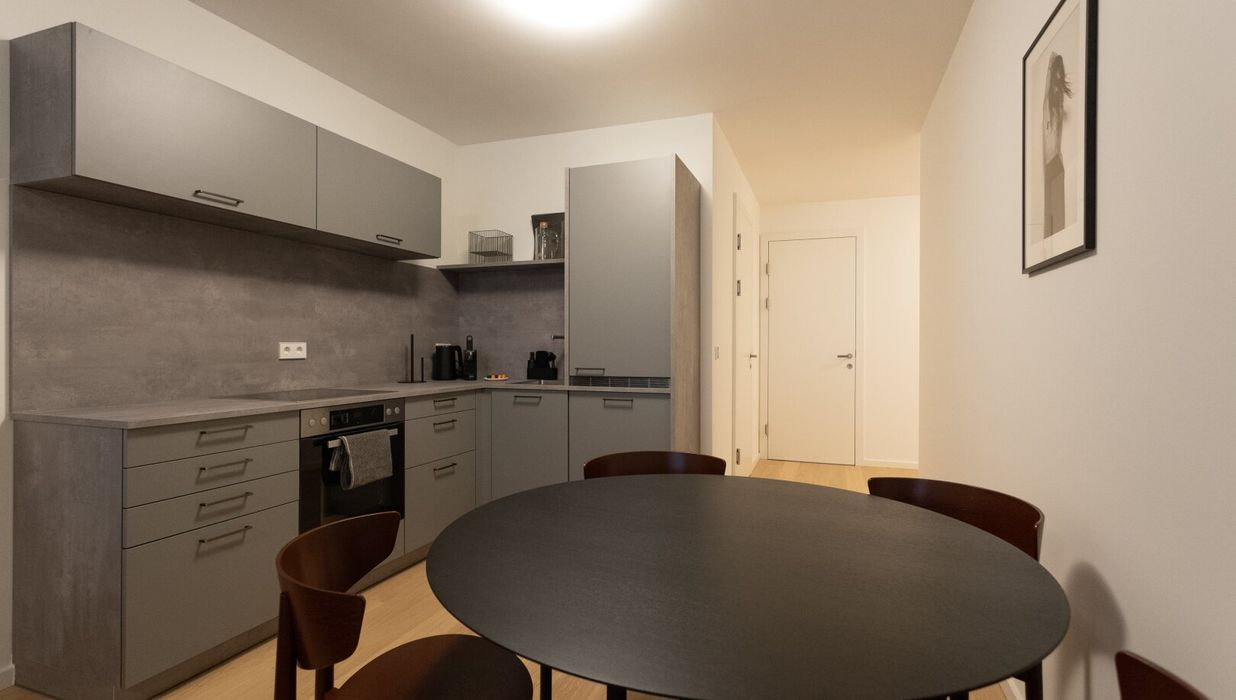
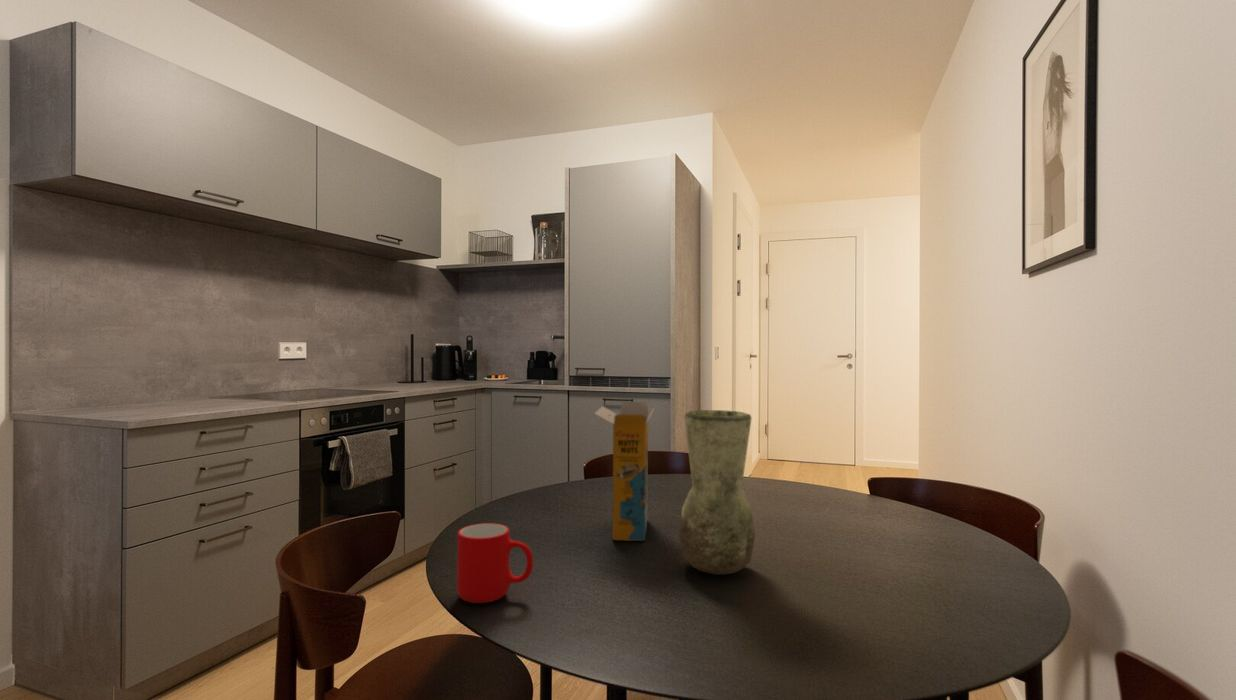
+ cereal box (627, 465)
+ cup (495, 563)
+ vase (717, 490)
